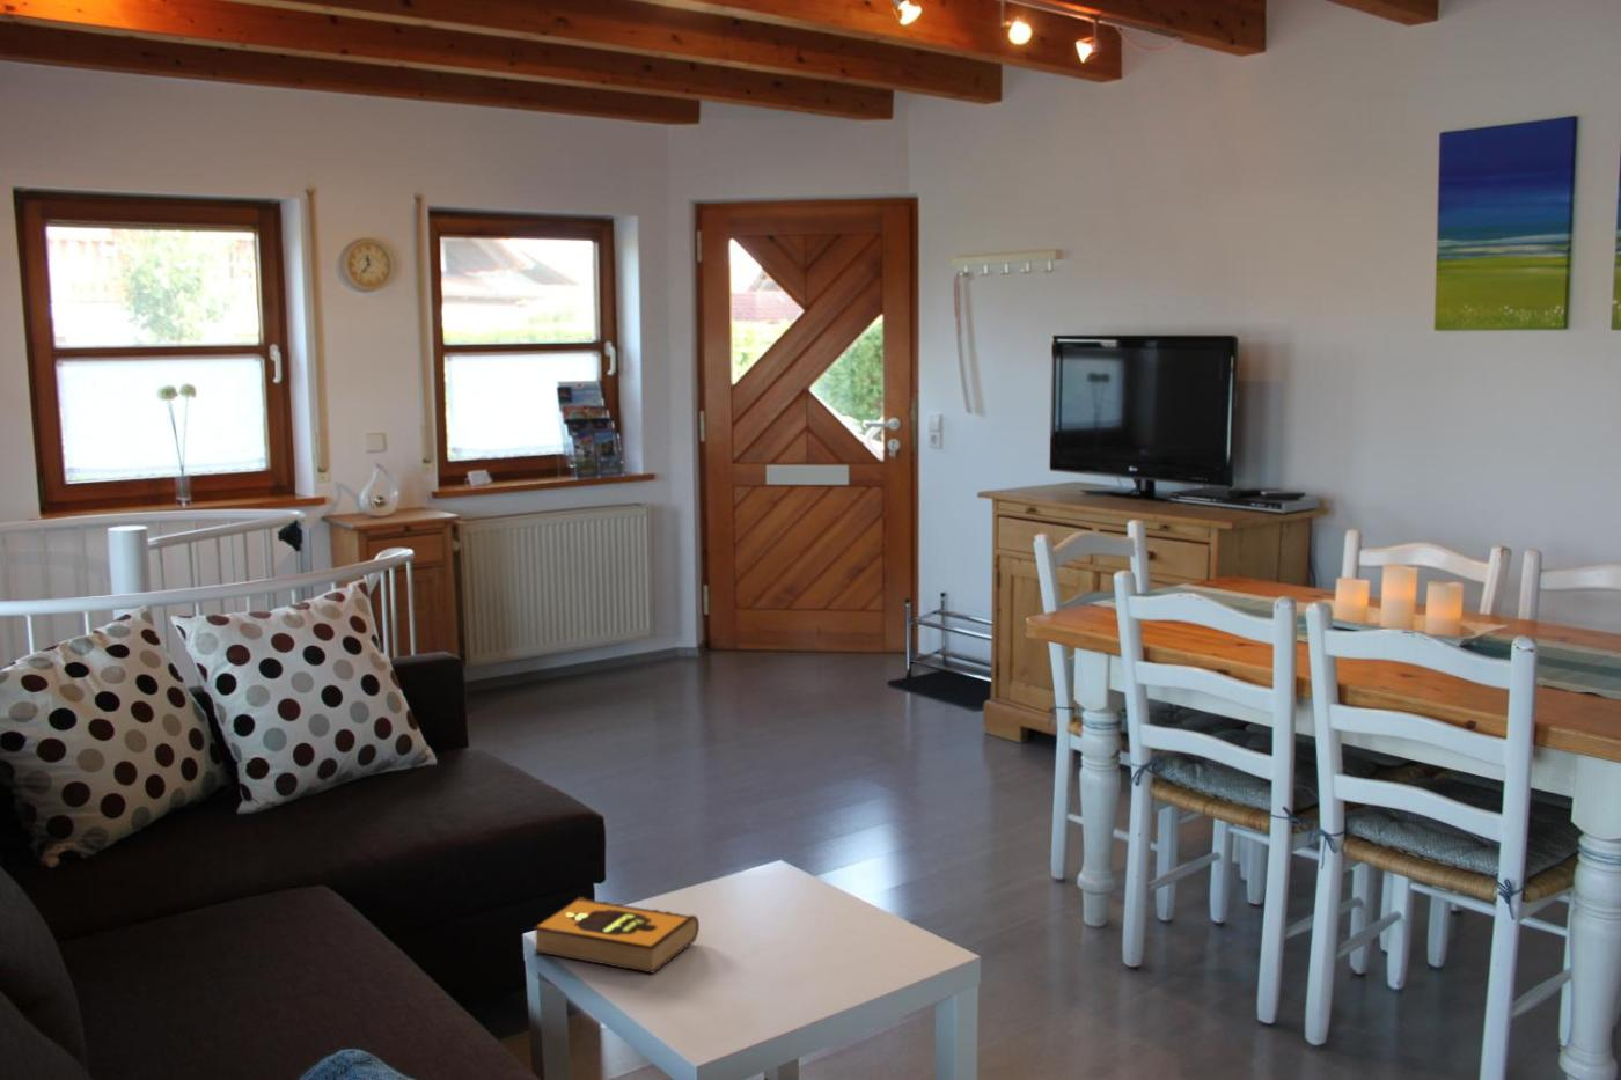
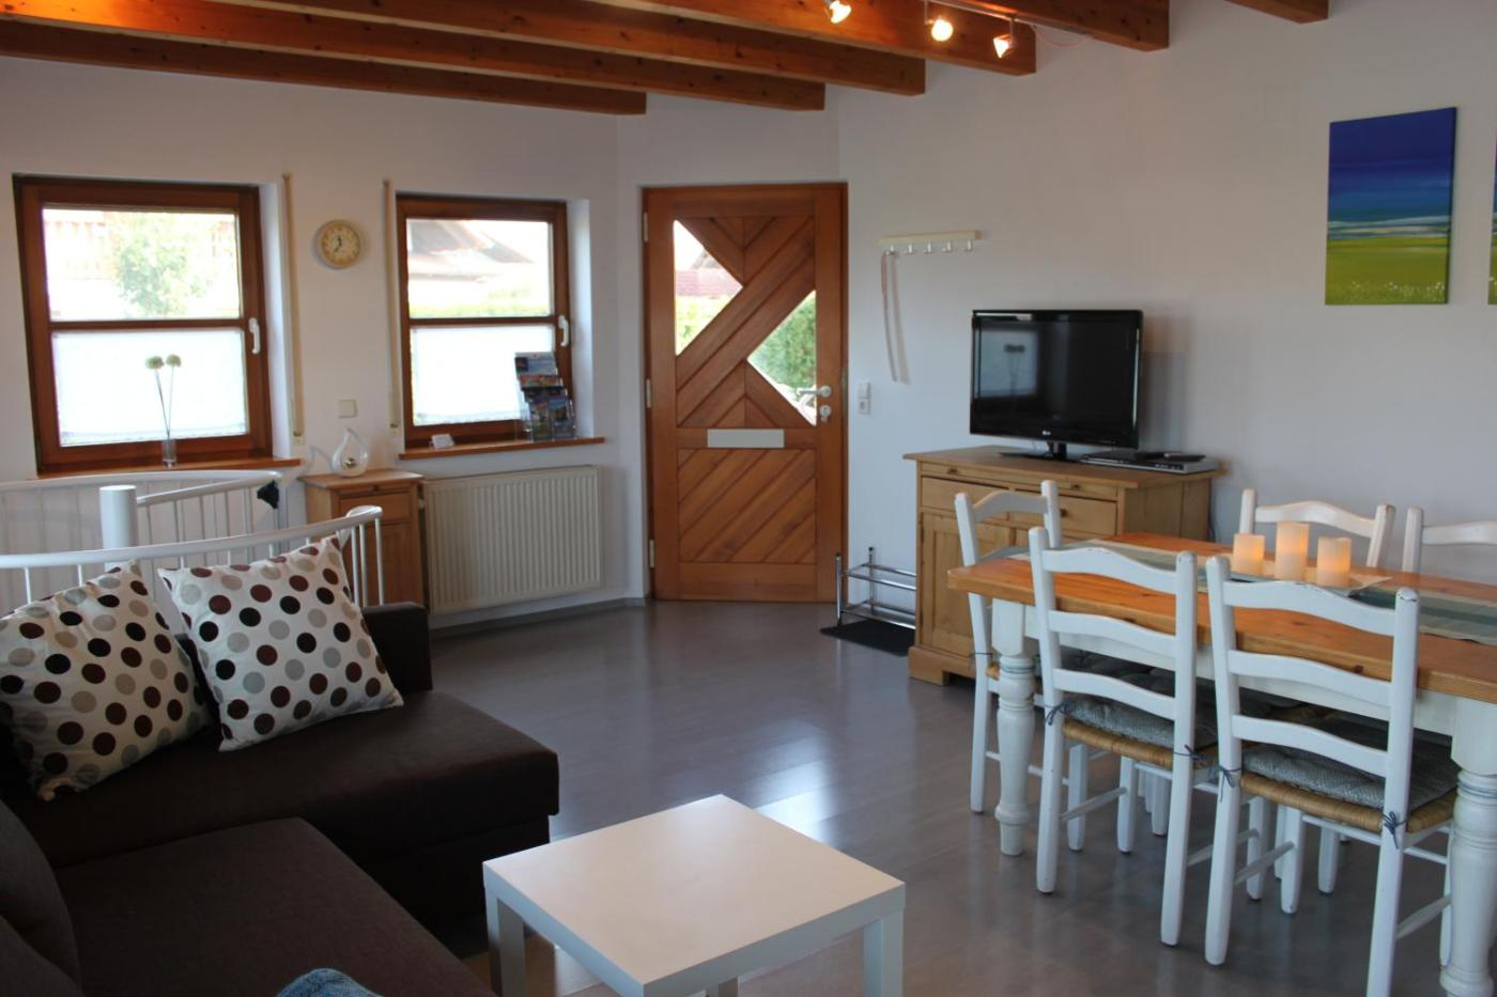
- hardback book (617, 931)
